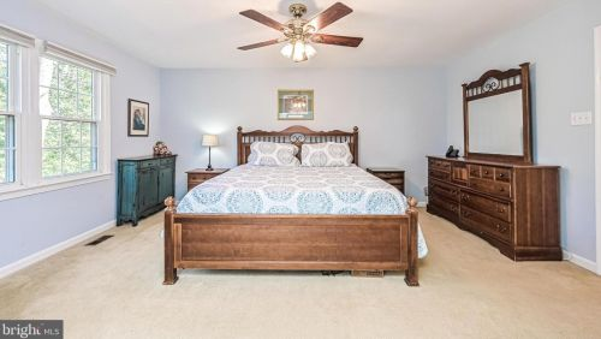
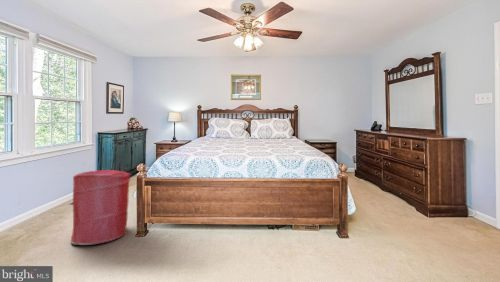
+ laundry hamper (102, 203)
